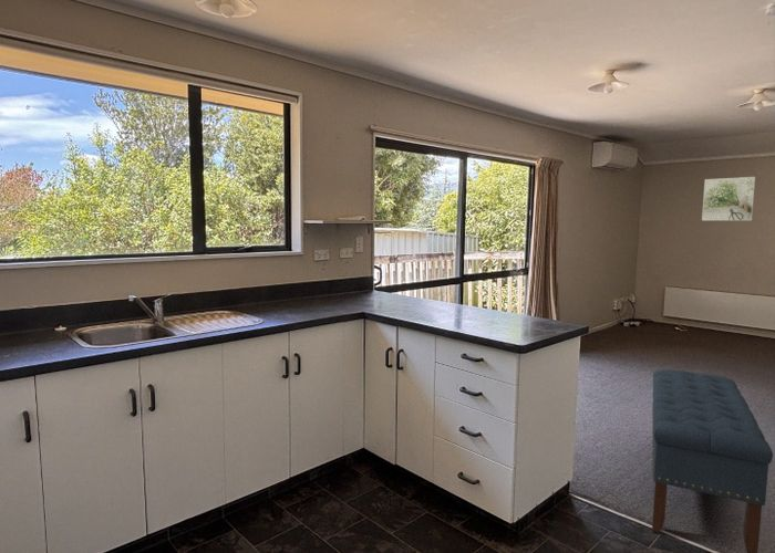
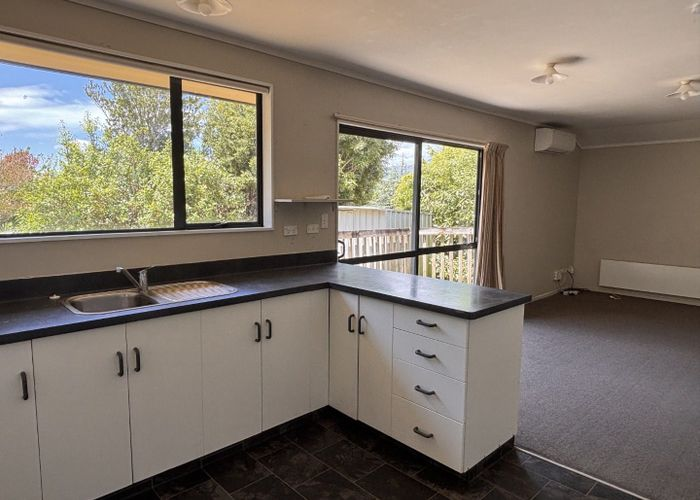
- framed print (727, 199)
- bench (696, 442)
